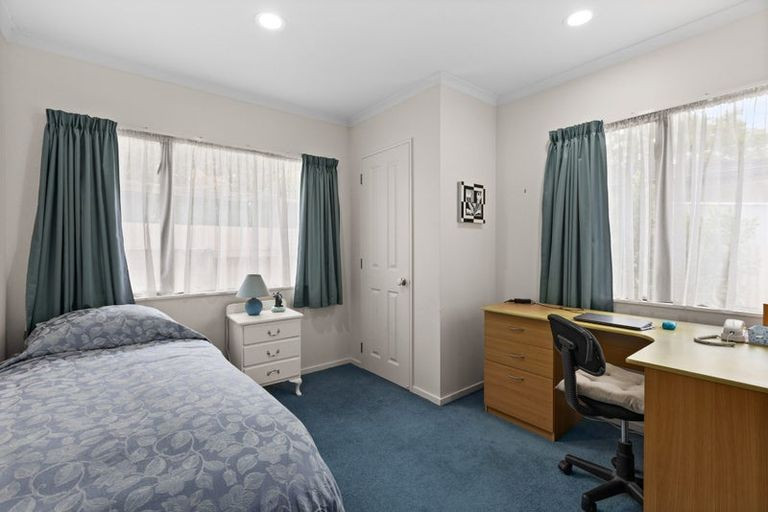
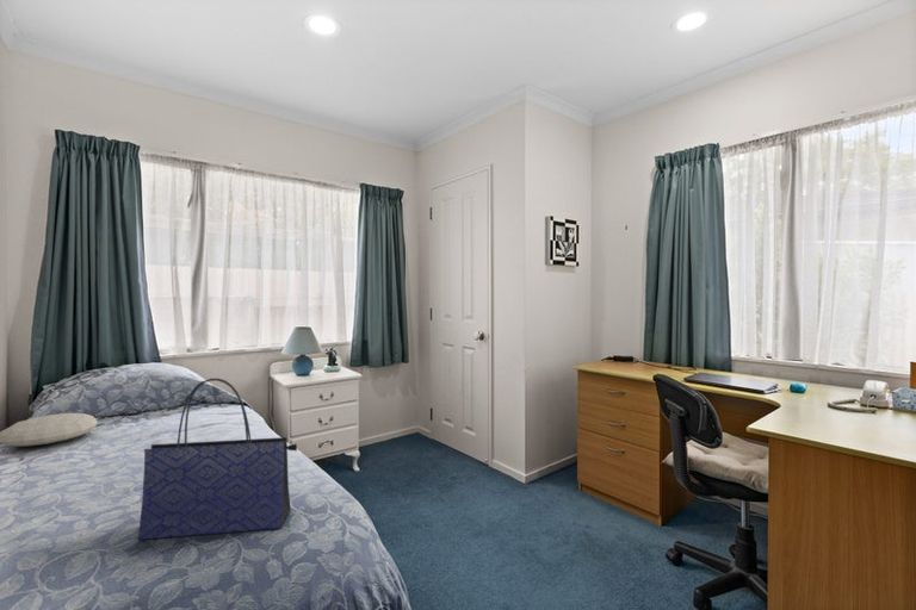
+ tote bag (223, 450)
+ cushion (50, 428)
